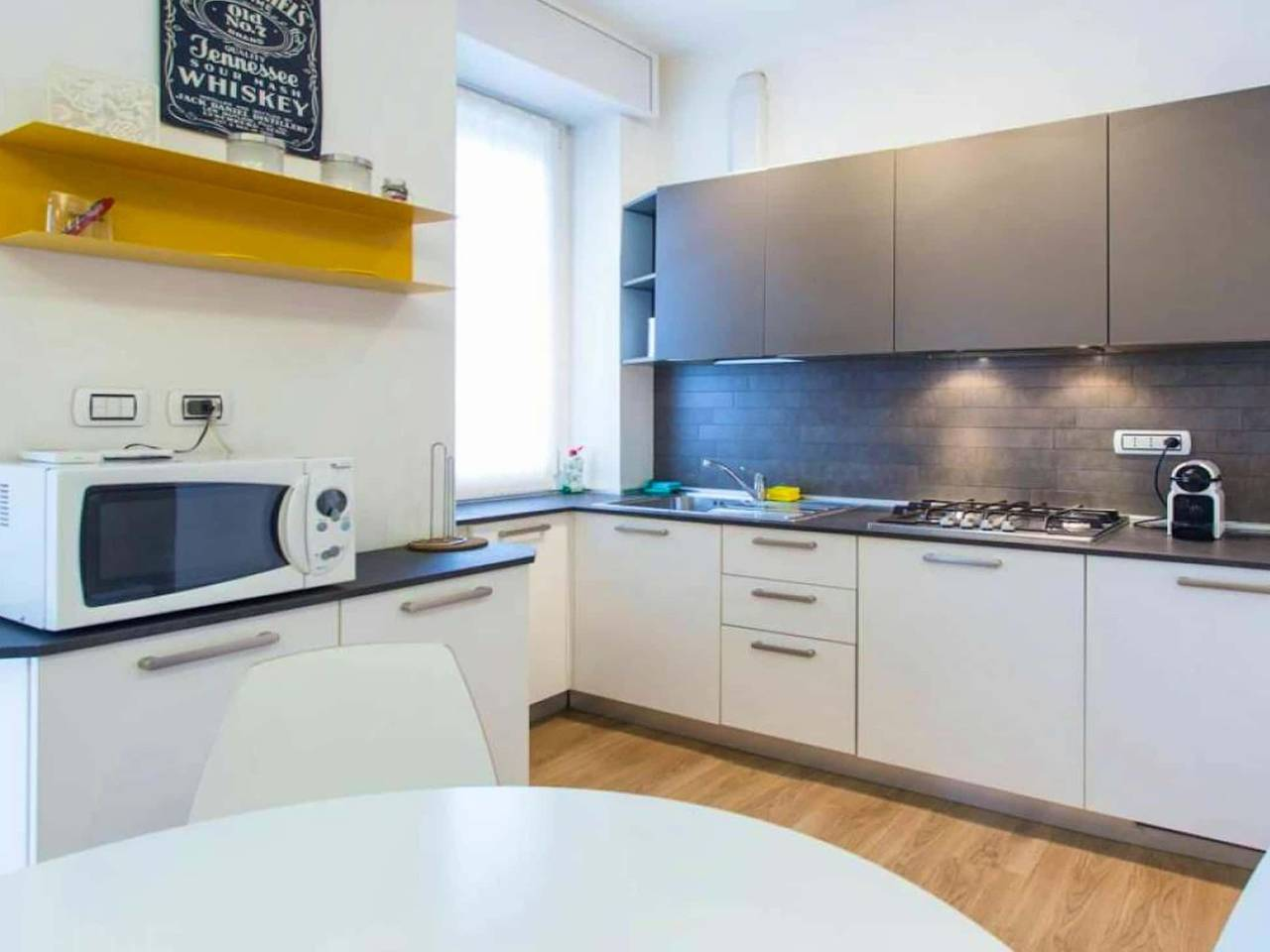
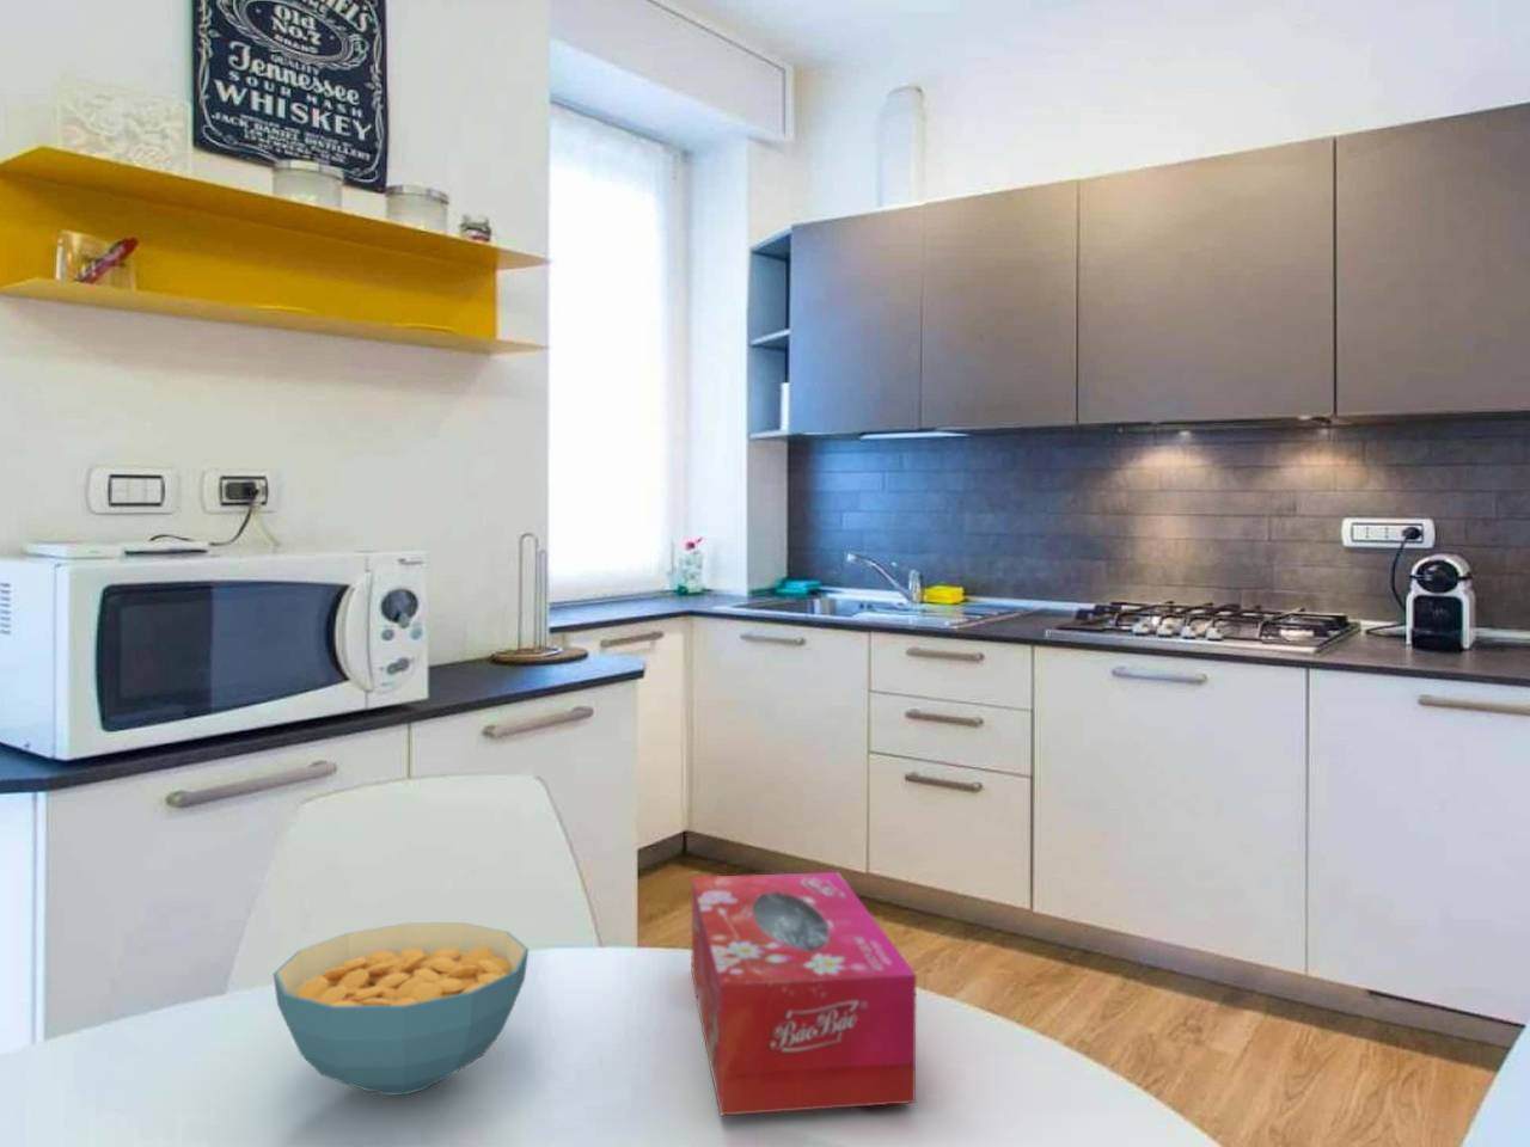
+ cereal bowl (404, 1019)
+ tissue box (788, 974)
